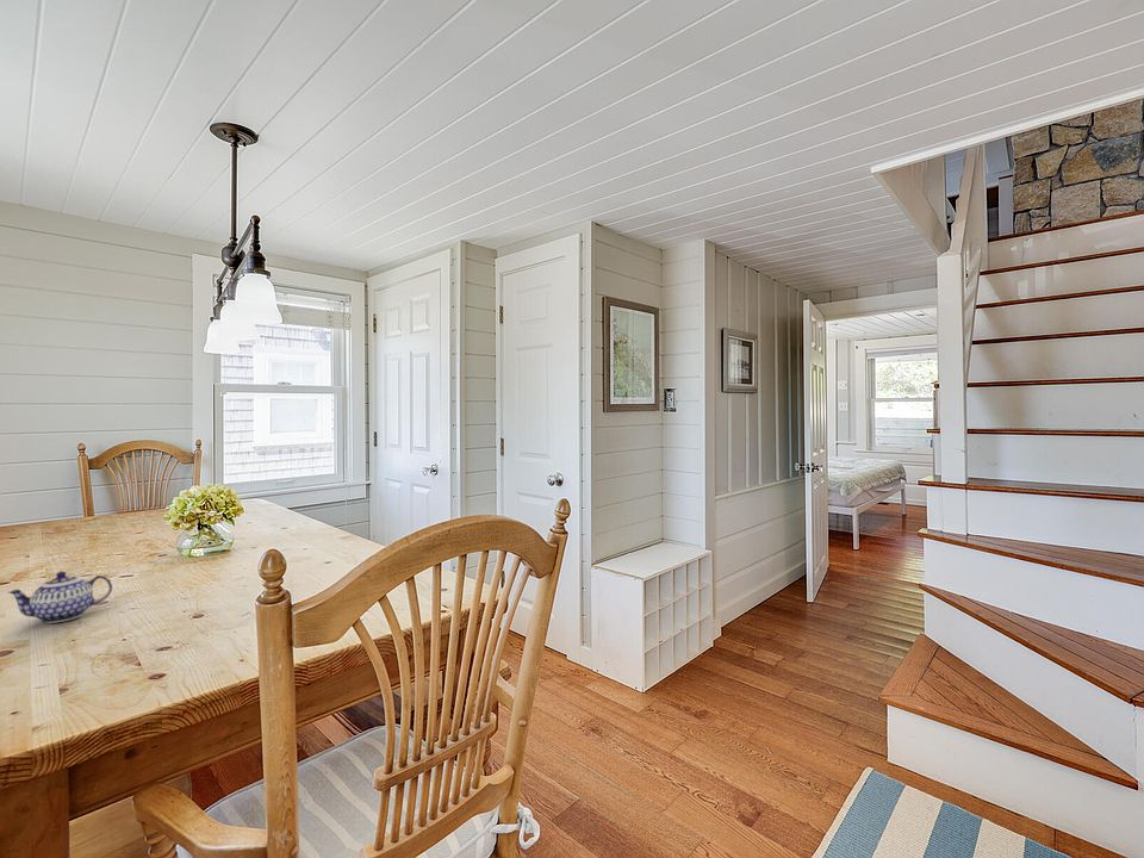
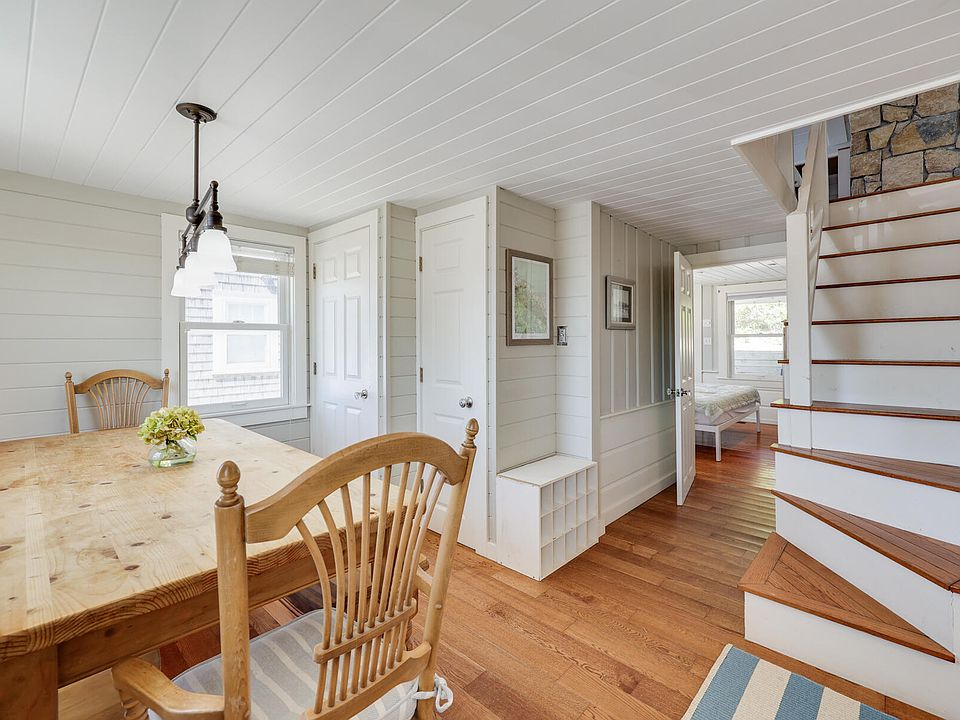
- teapot (62, 595)
